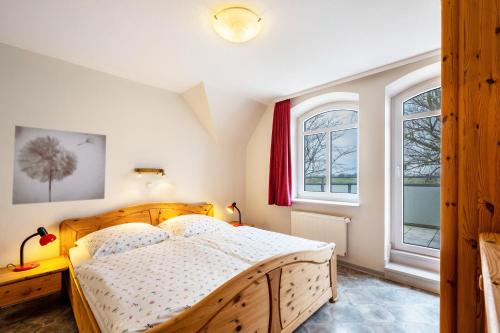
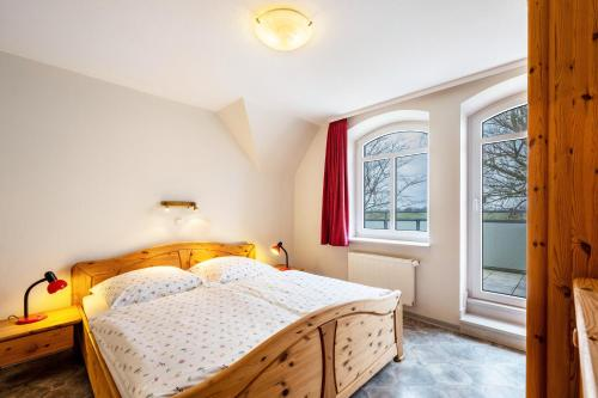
- wall art (64, 166)
